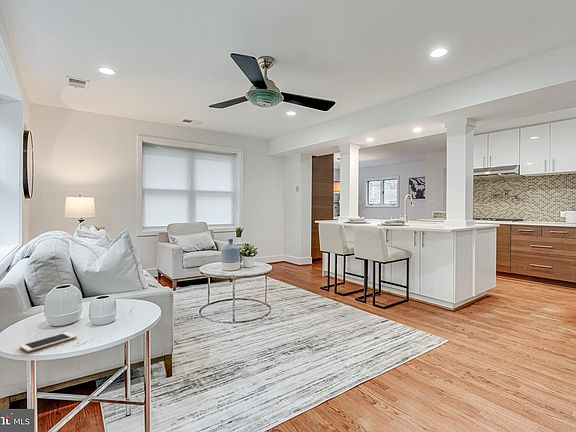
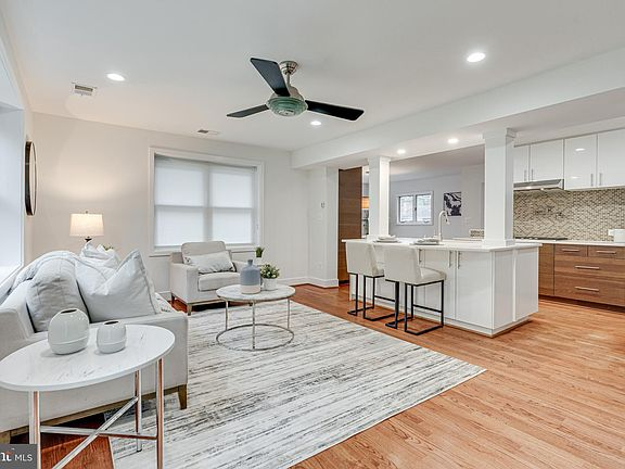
- cell phone (49, 341)
